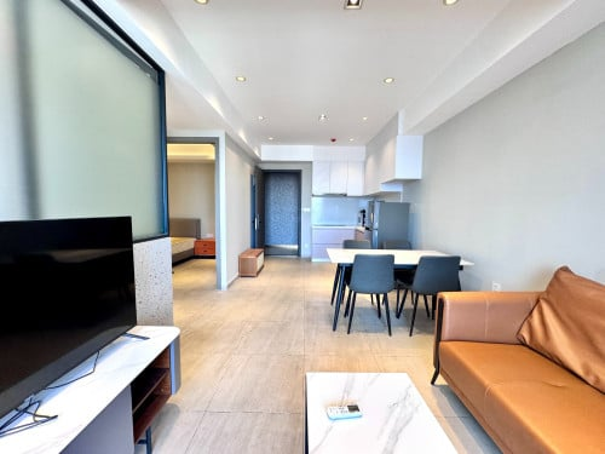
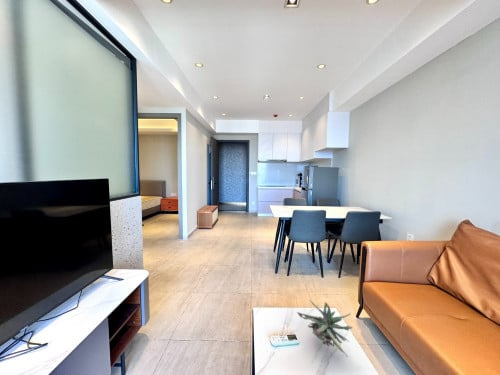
+ plant (328, 324)
